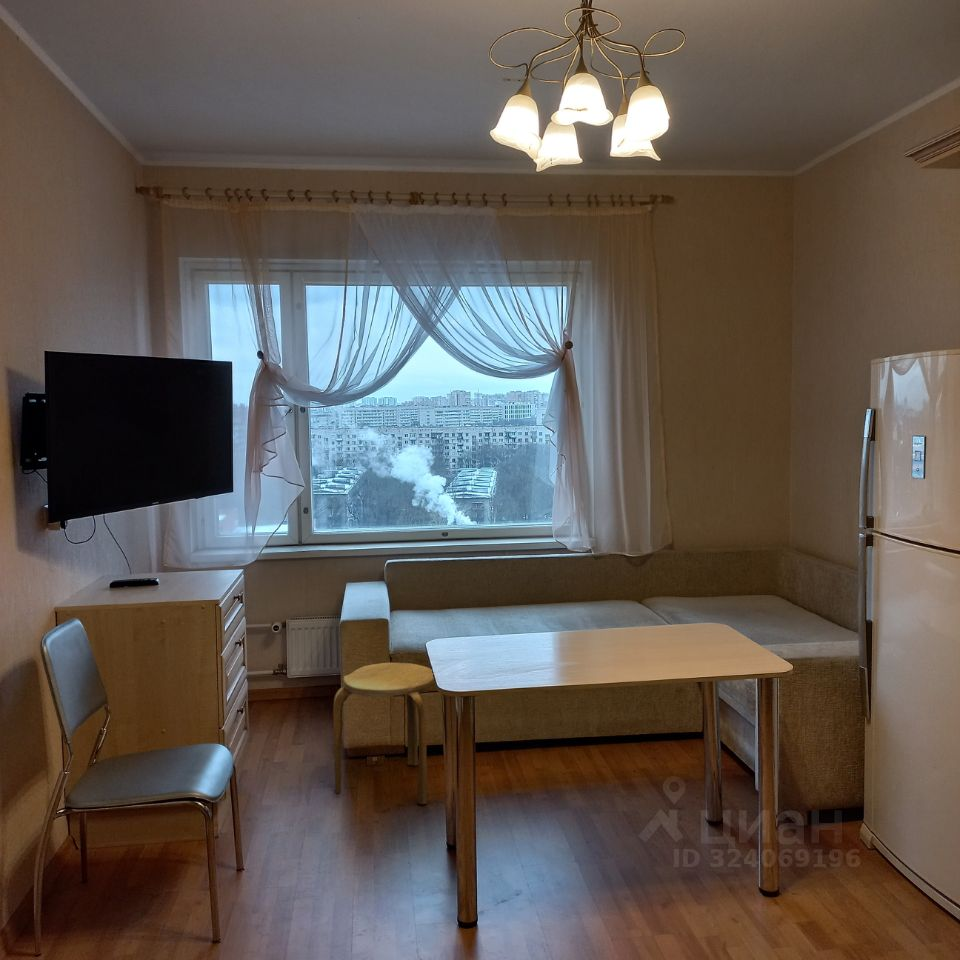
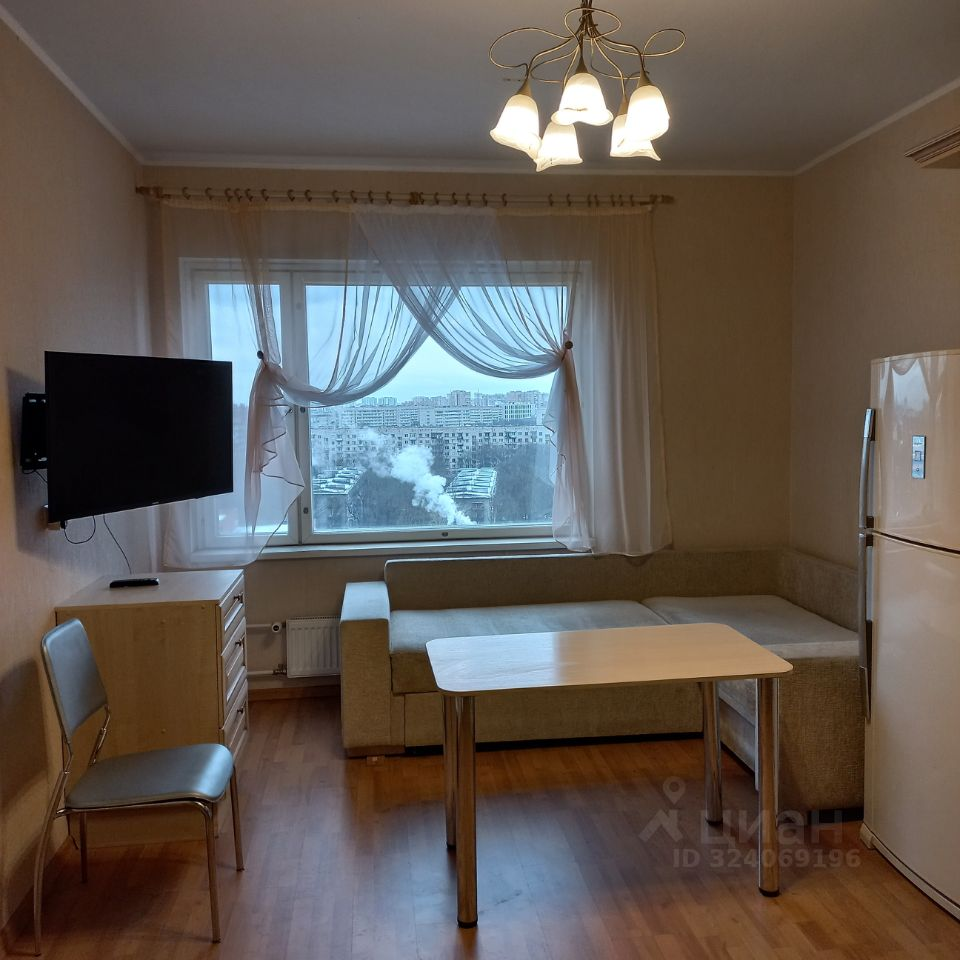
- stool (407, 729)
